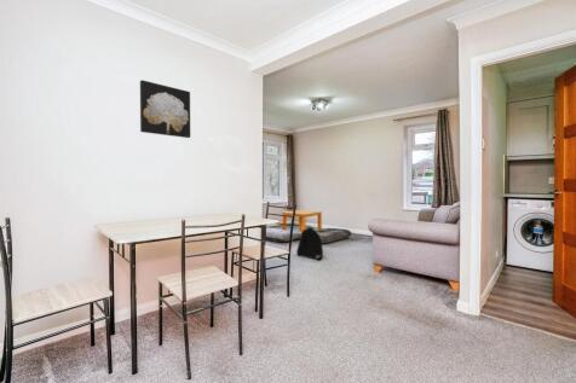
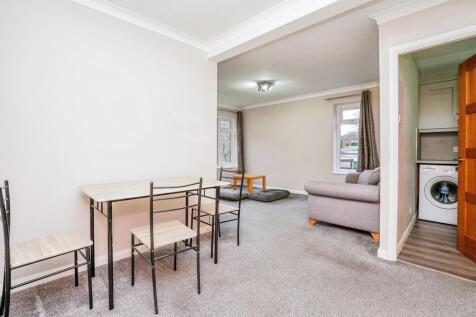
- backpack (311, 240)
- wall art (166, 110)
